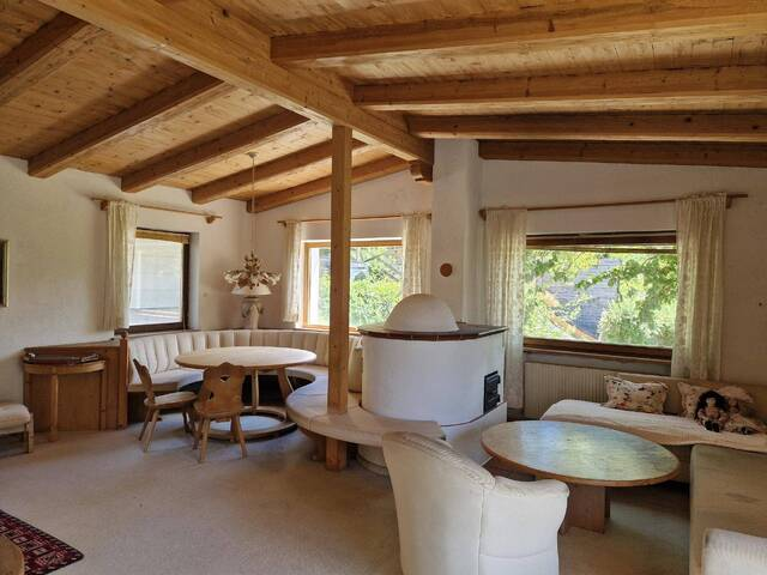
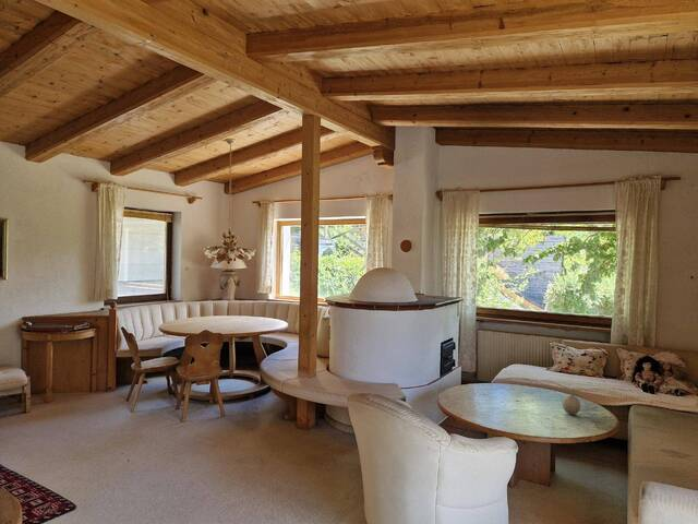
+ fruit (571, 402)
